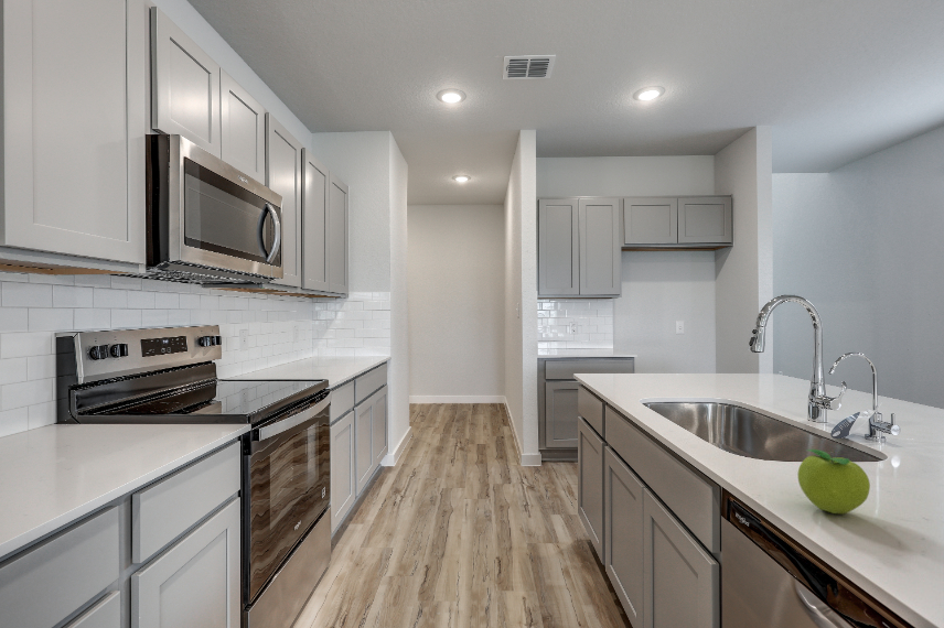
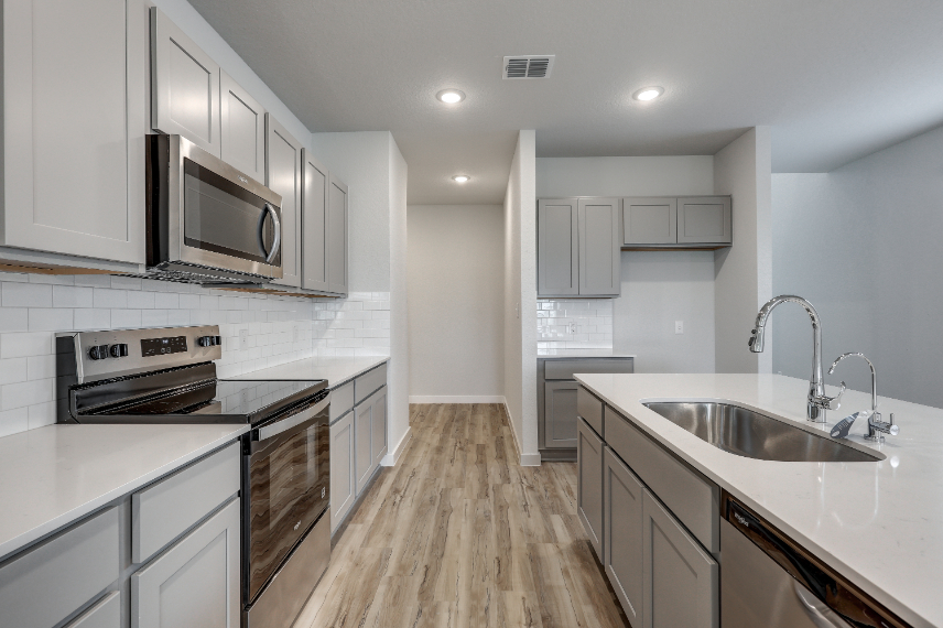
- fruit (833, 480)
